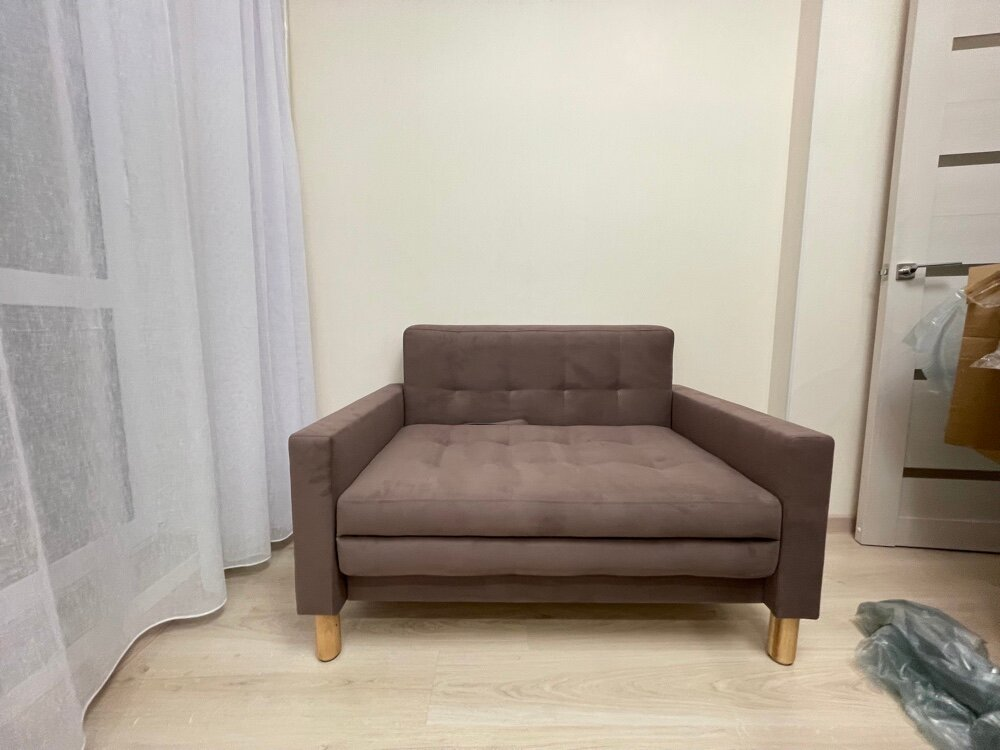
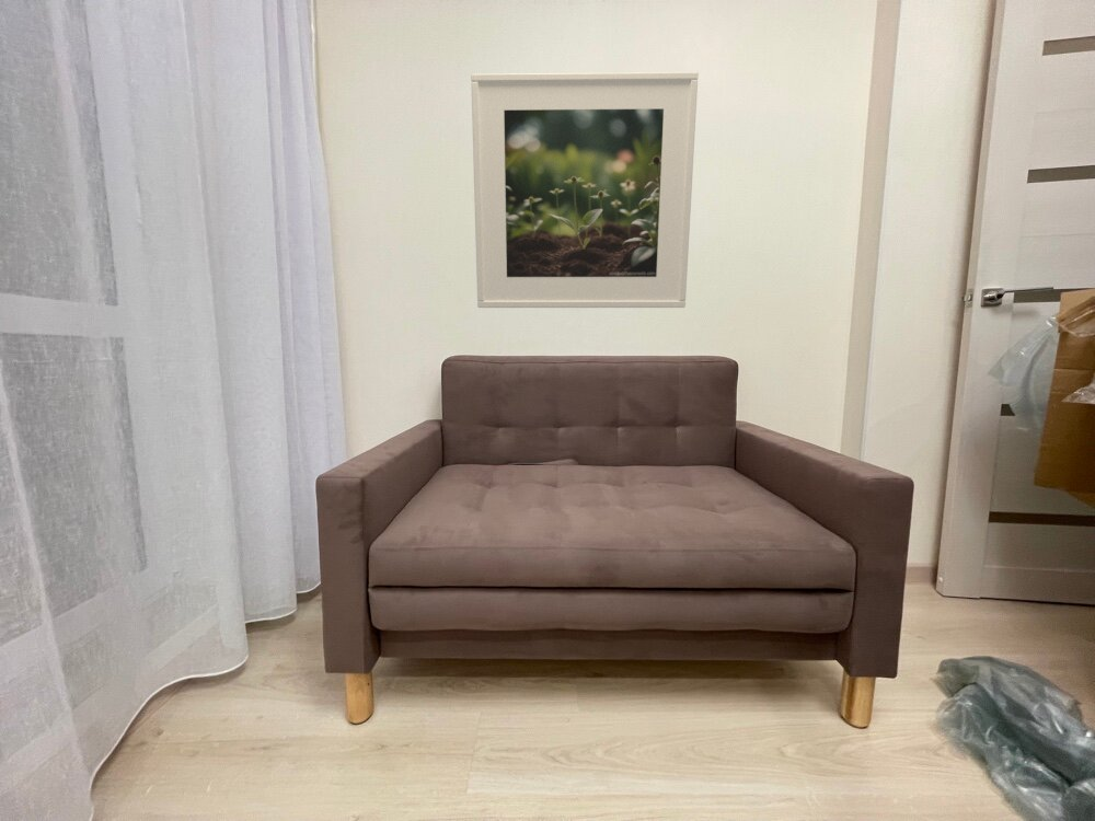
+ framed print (581, 196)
